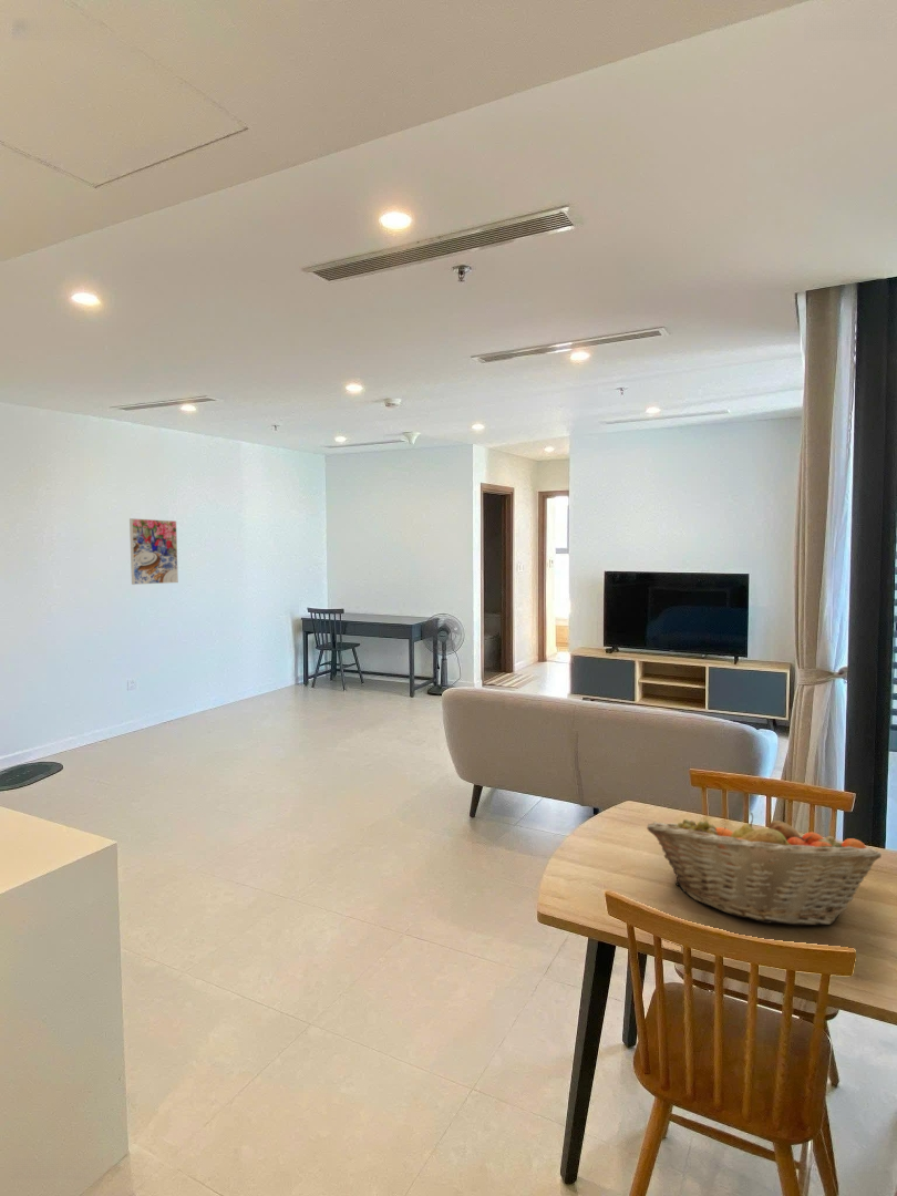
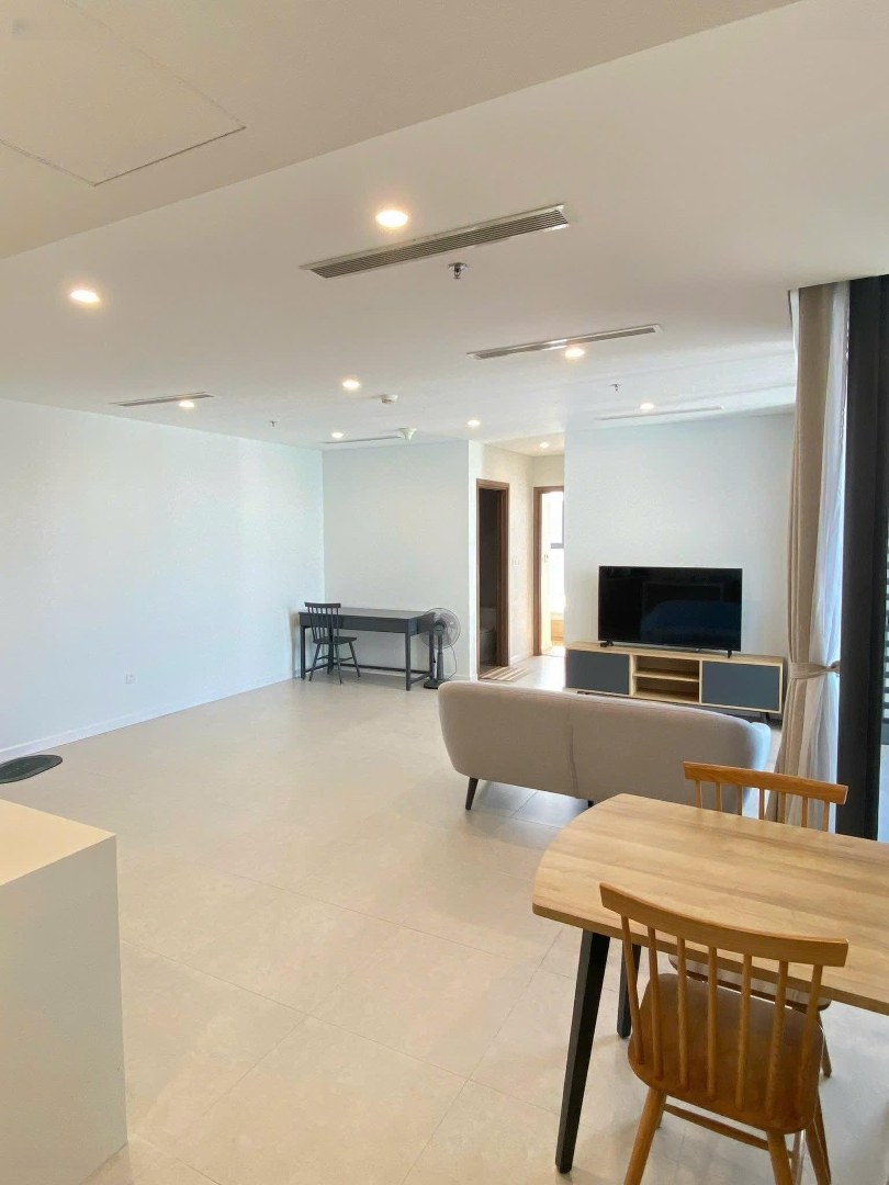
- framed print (154, 551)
- fruit basket (756, 855)
